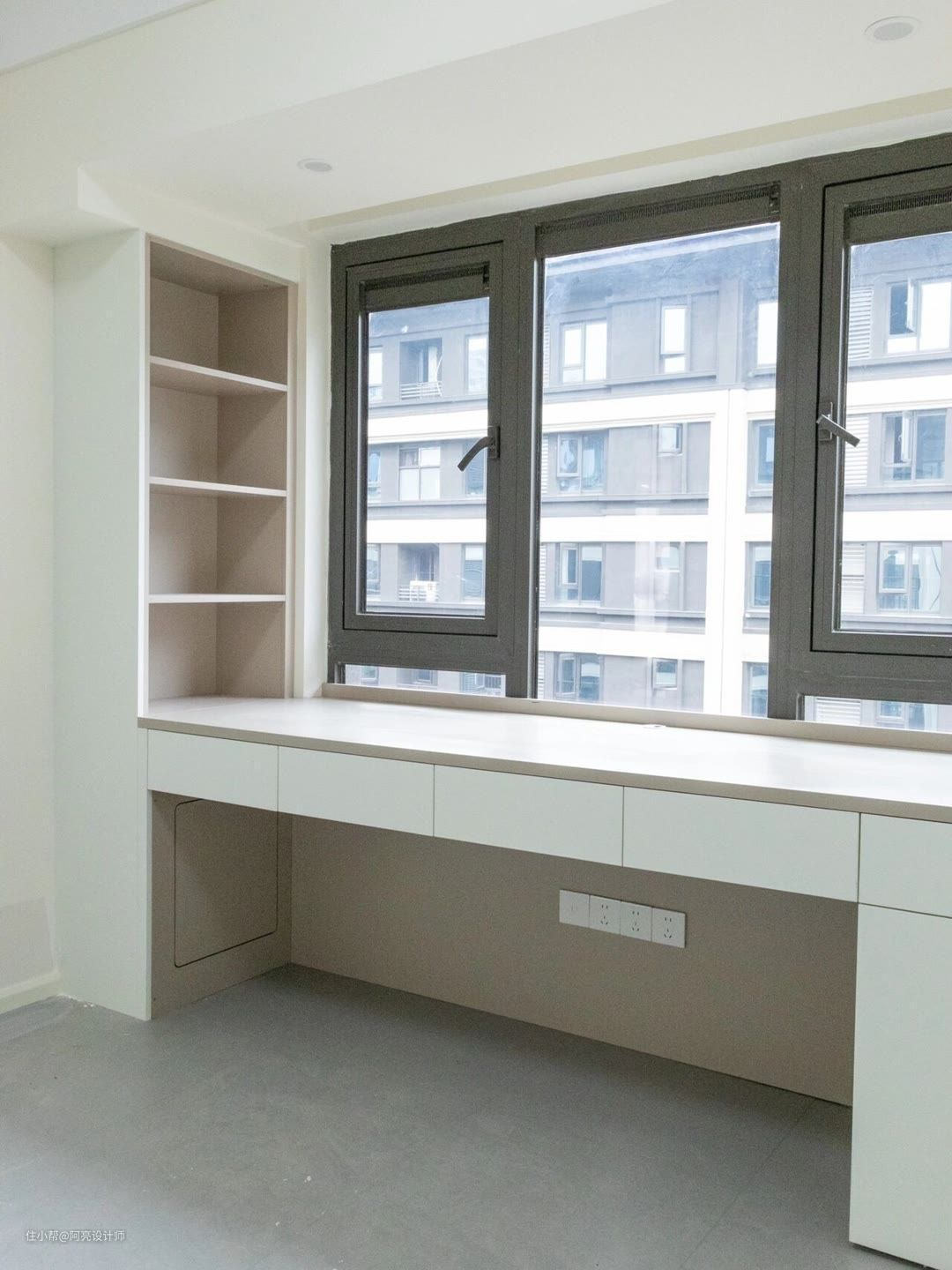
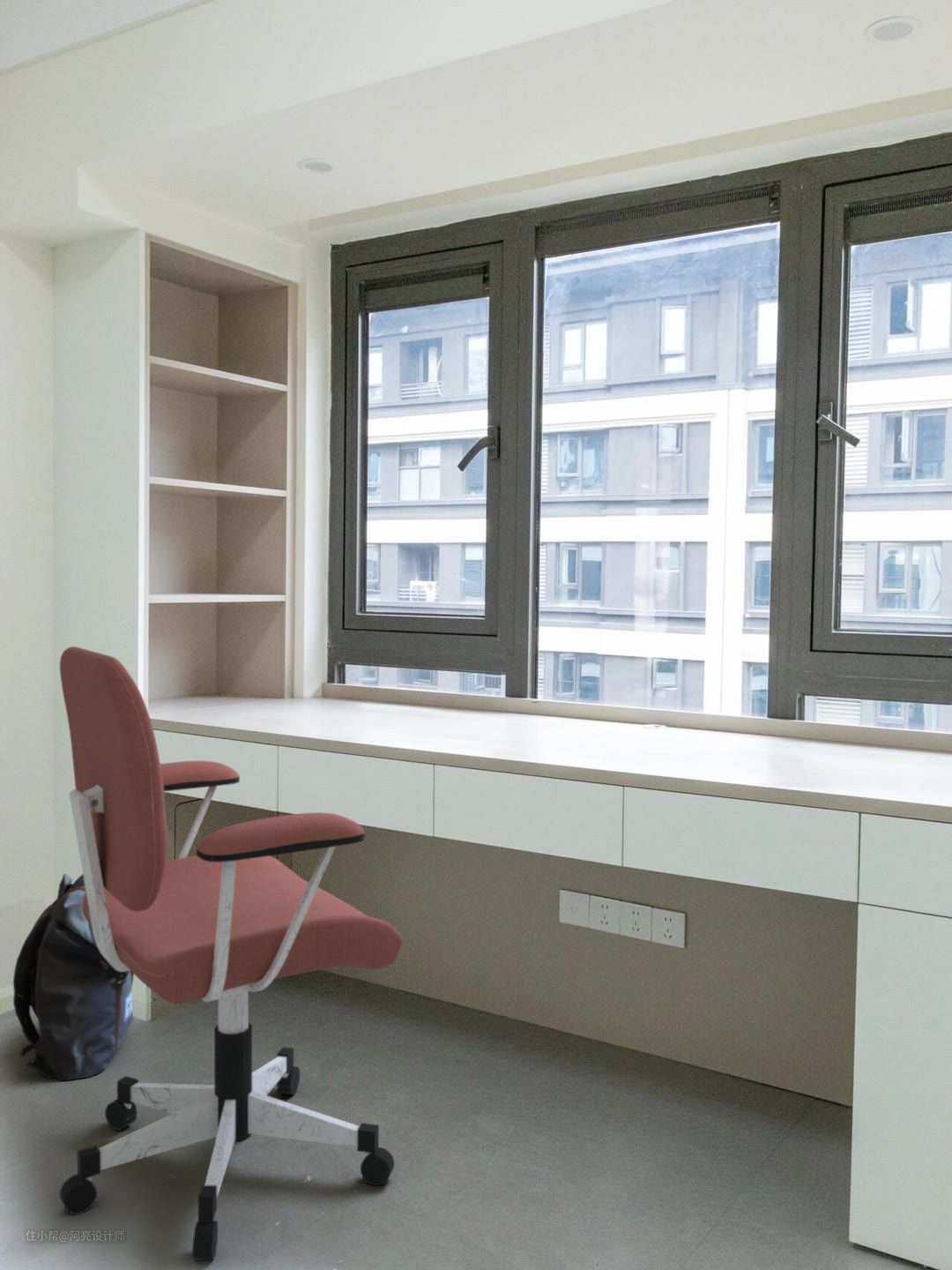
+ backpack (78, 962)
+ office chair (212, 911)
